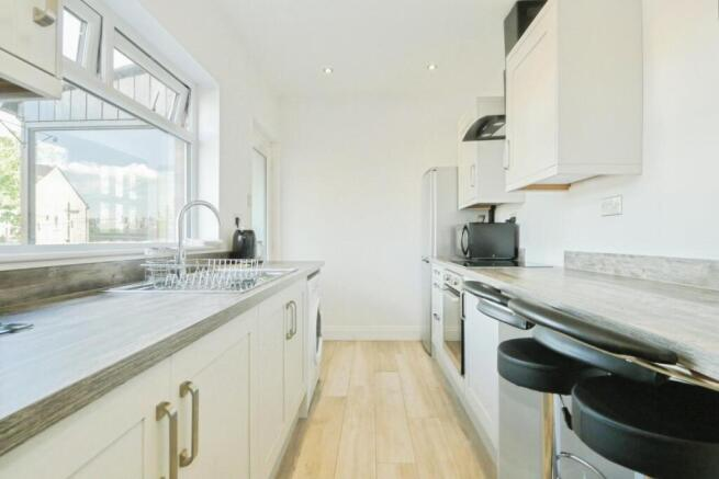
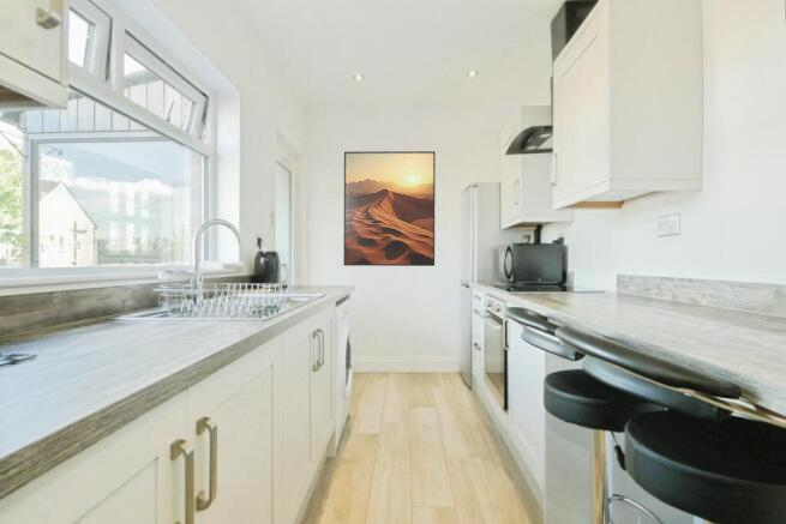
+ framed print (389, 209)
